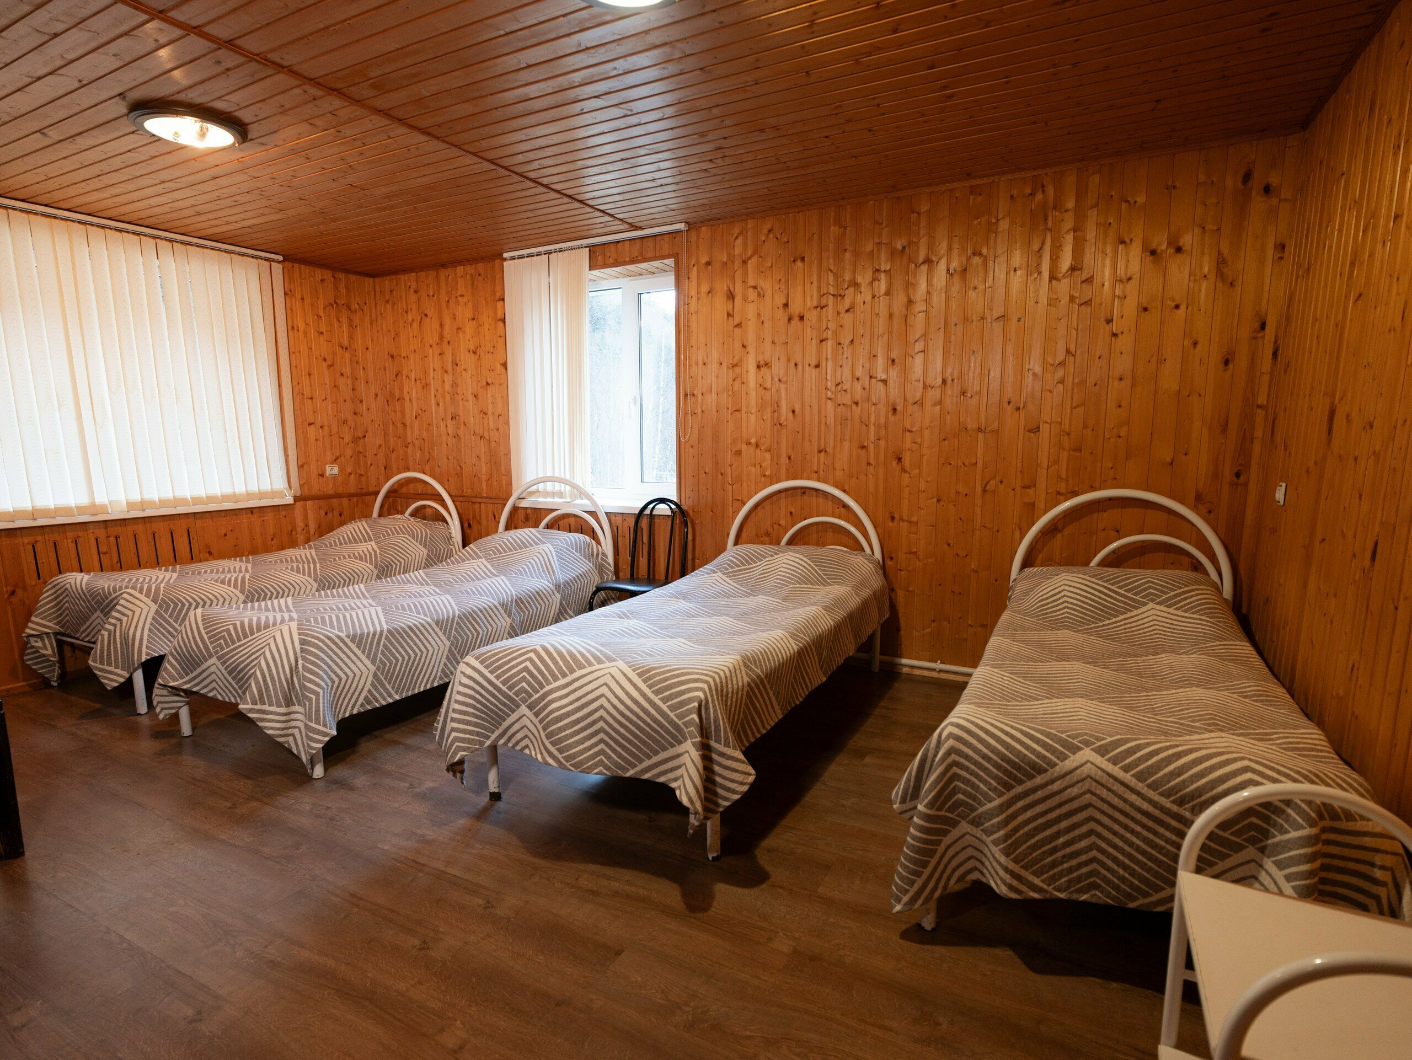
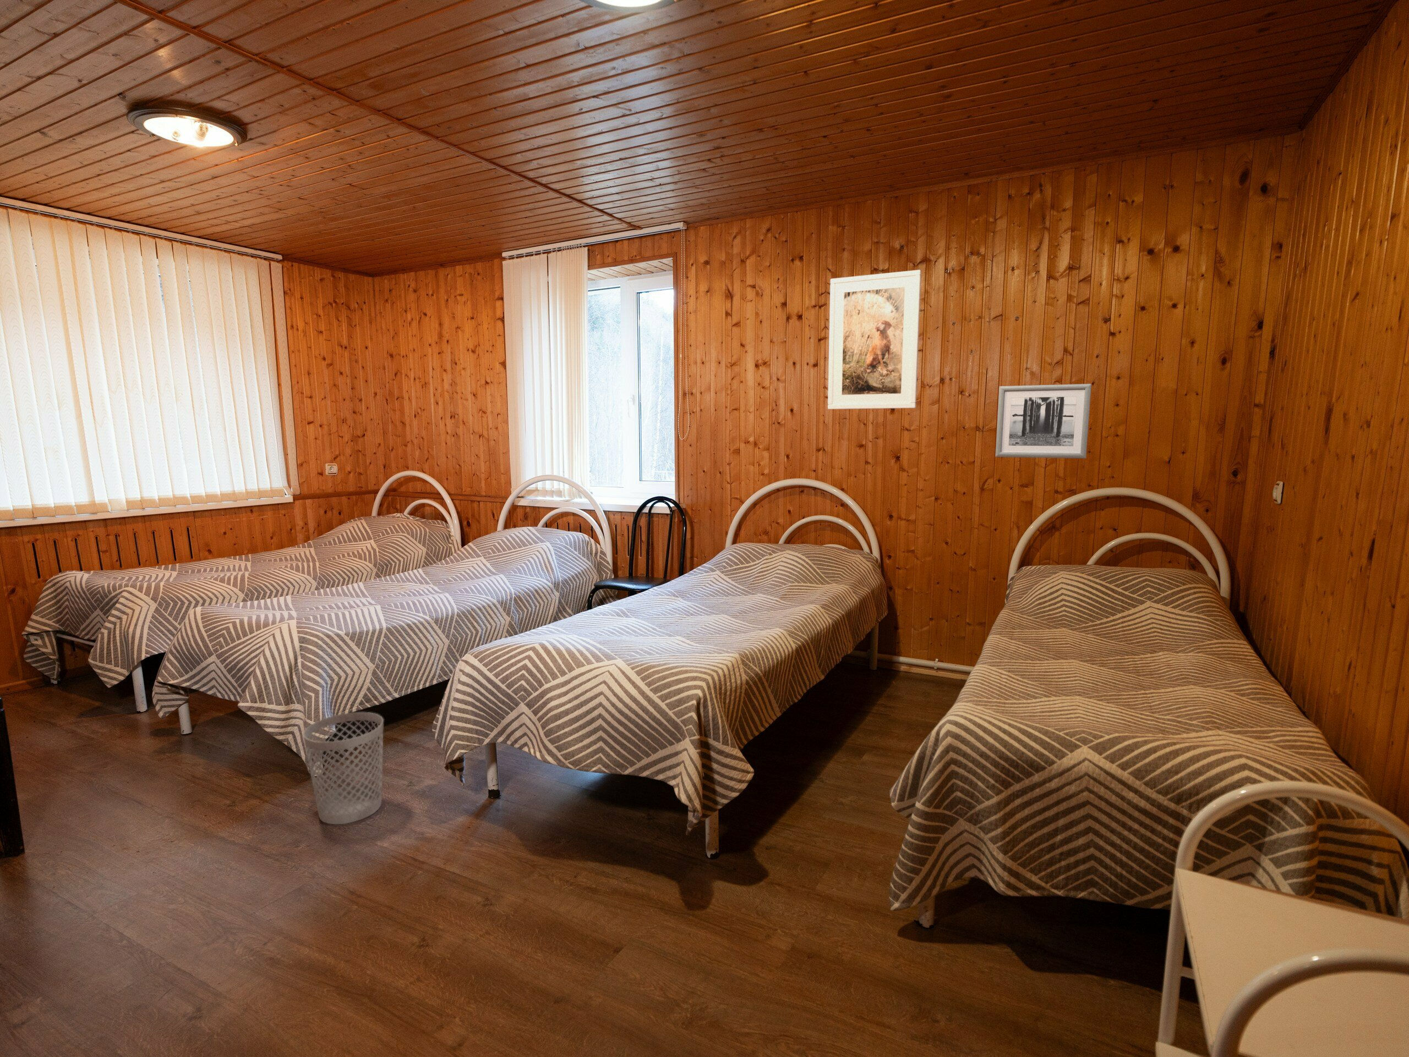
+ wastebasket (348, 768)
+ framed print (872, 342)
+ wall art (1042, 421)
